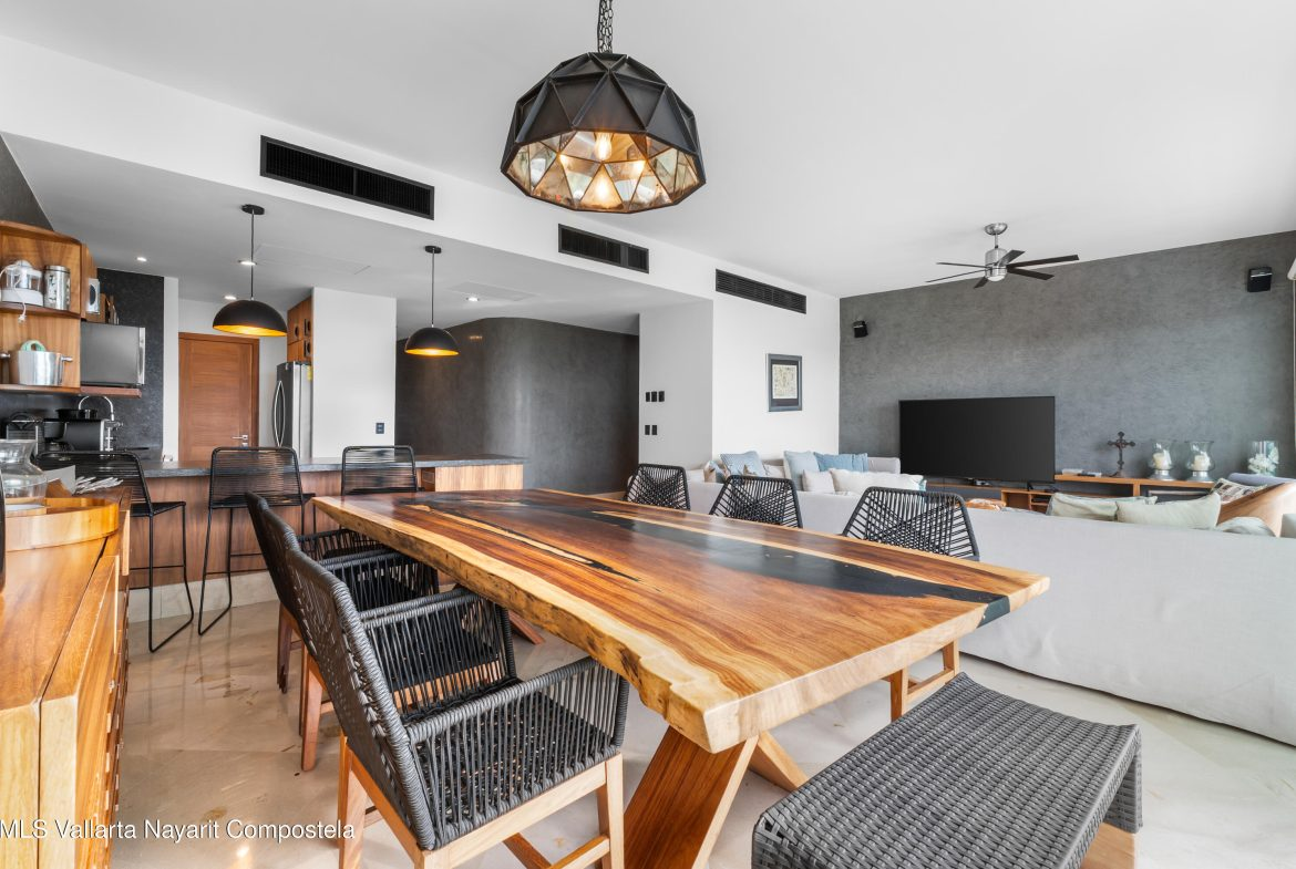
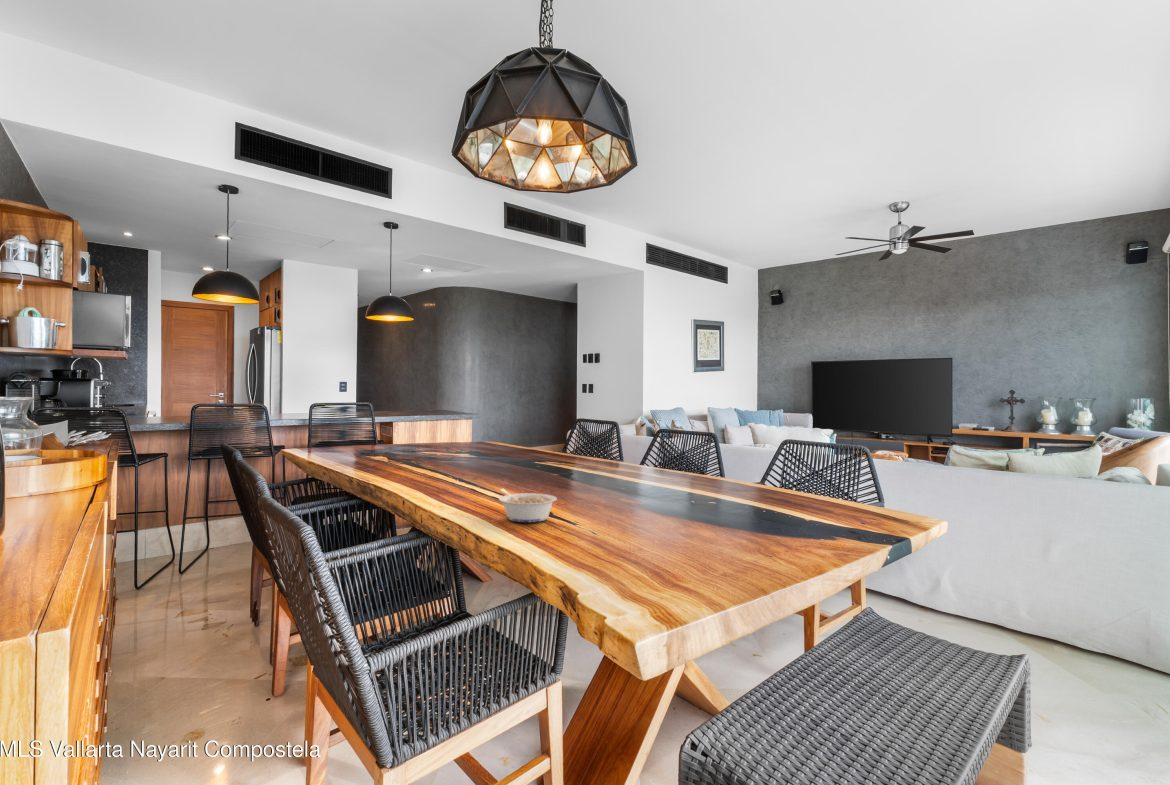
+ legume (525, 506)
